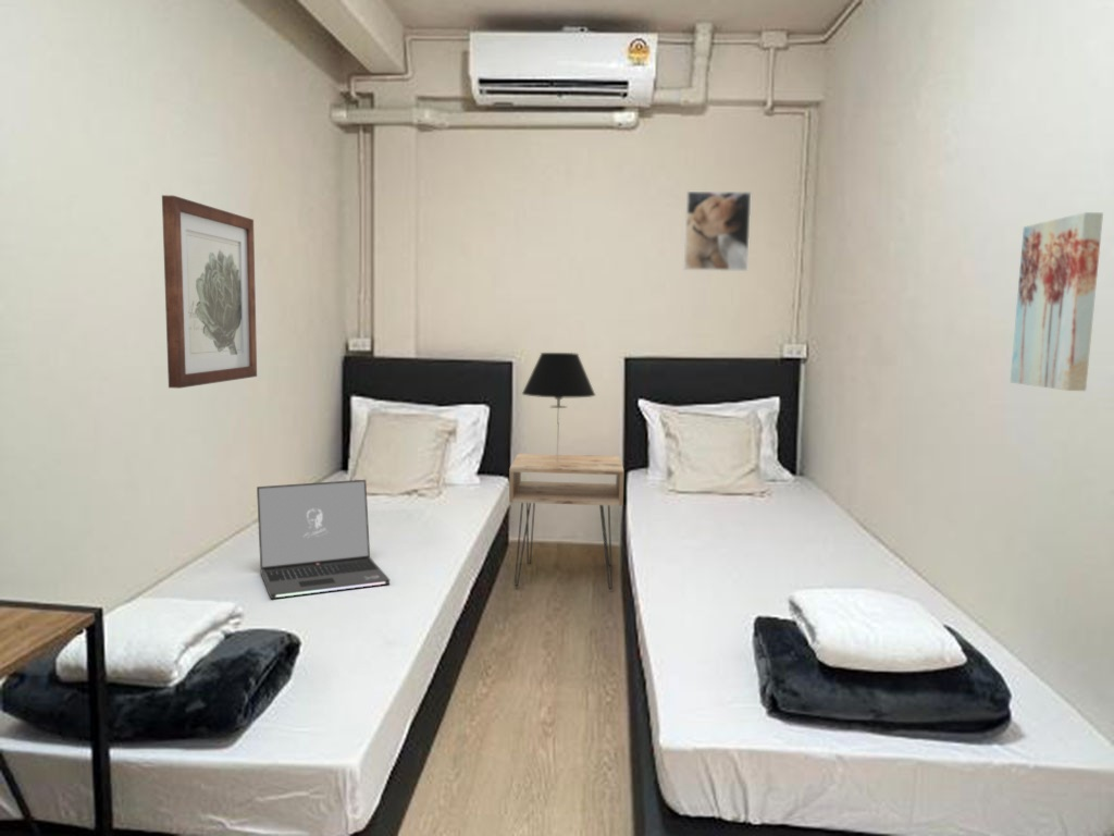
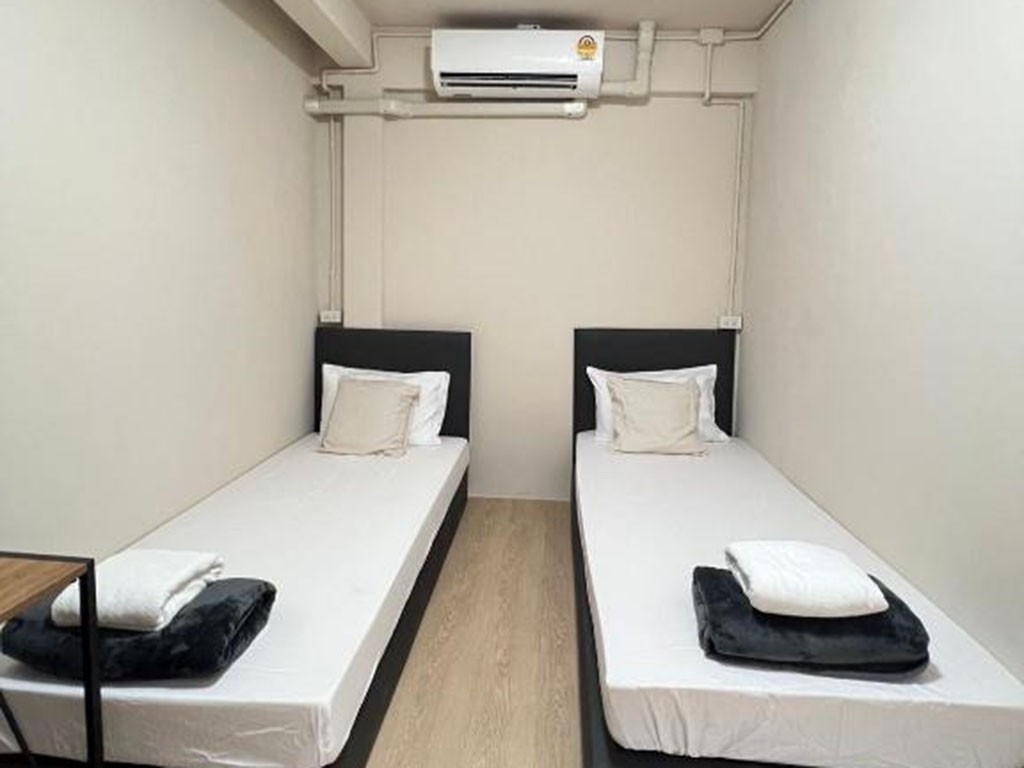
- laptop (322, 534)
- table lamp (558, 407)
- wall art (1052, 304)
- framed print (717, 231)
- nightstand (566, 503)
- wall art (214, 296)
